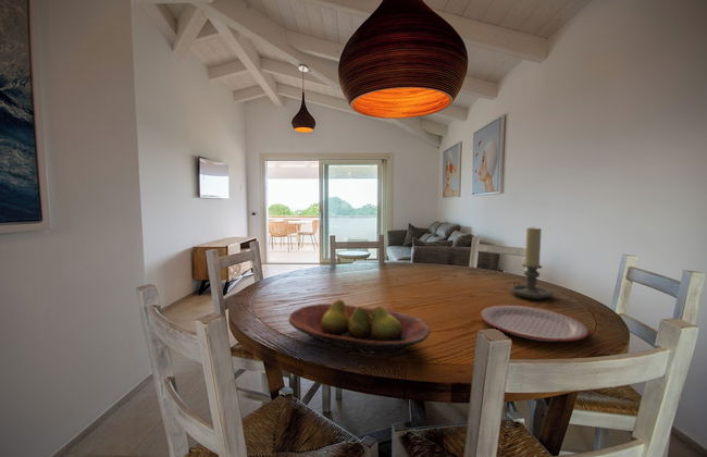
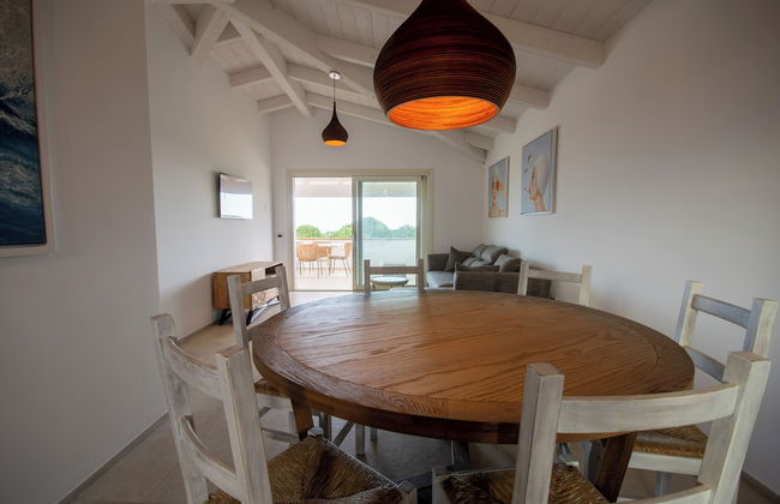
- fruit bowl (356, 322)
- candle holder (530, 260)
- plate (530, 323)
